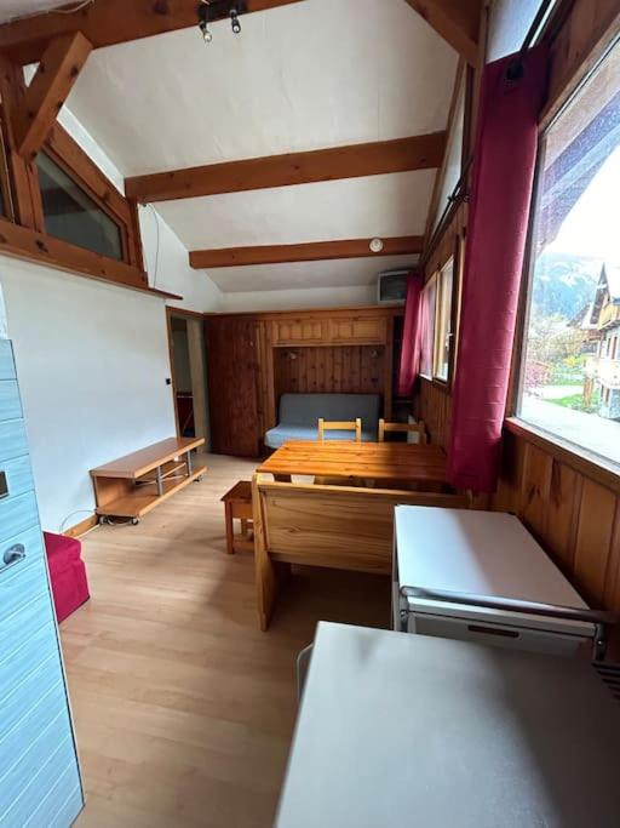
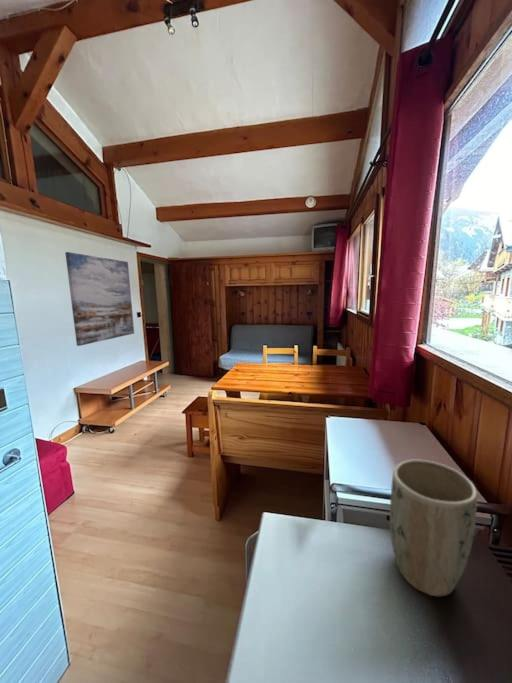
+ plant pot (428, 526)
+ wall art (105, 299)
